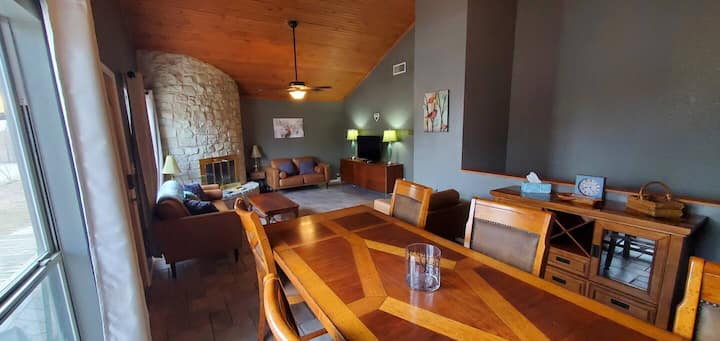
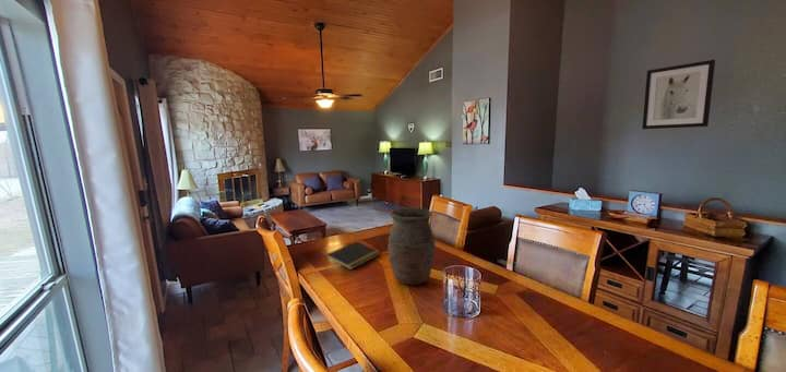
+ notepad (354, 254)
+ wall art (676, 97)
+ vase (410, 245)
